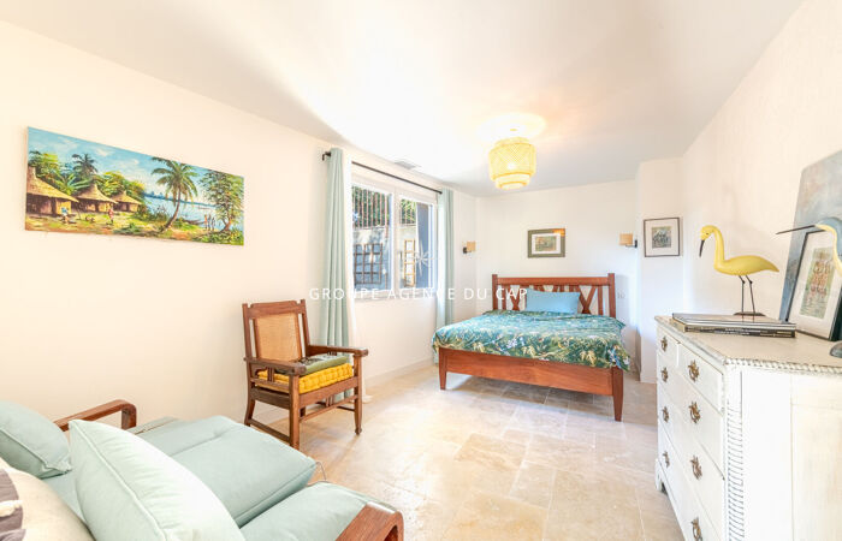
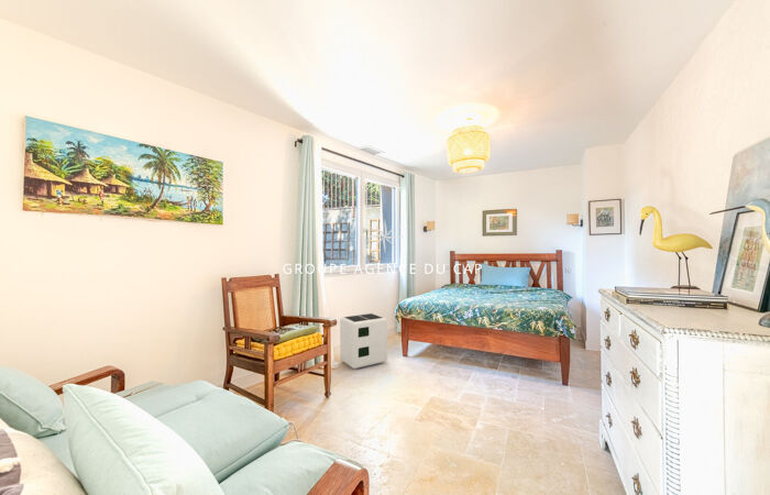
+ air purifier (363, 340)
